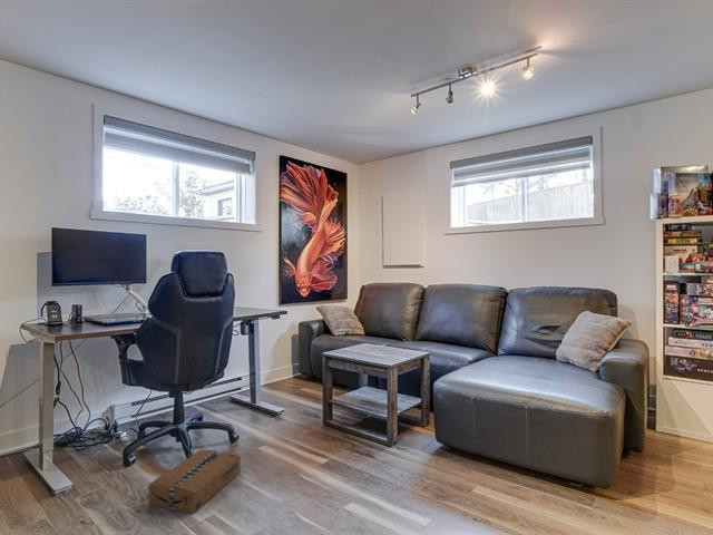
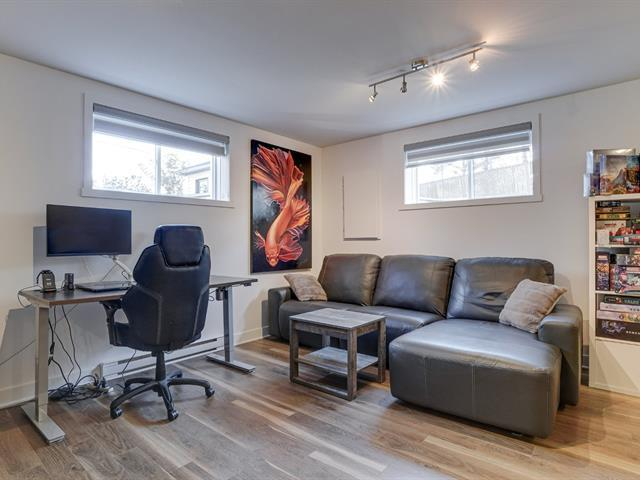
- cardboard box (197, 476)
